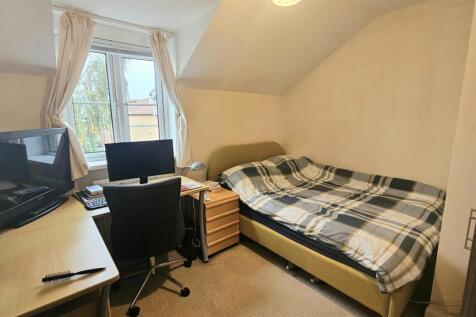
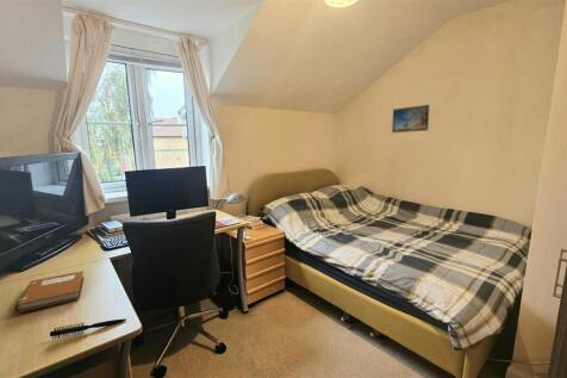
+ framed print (410, 119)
+ notebook (52, 289)
